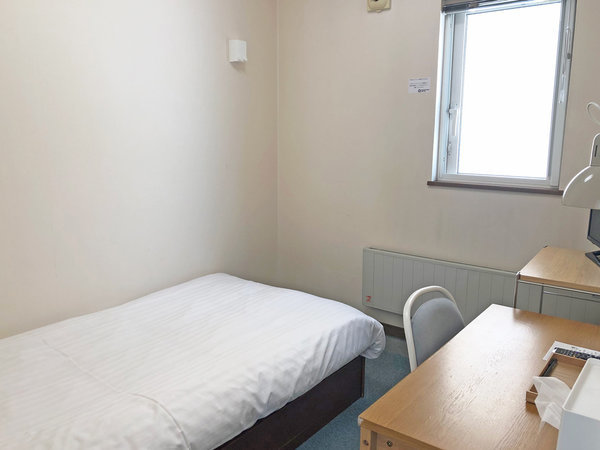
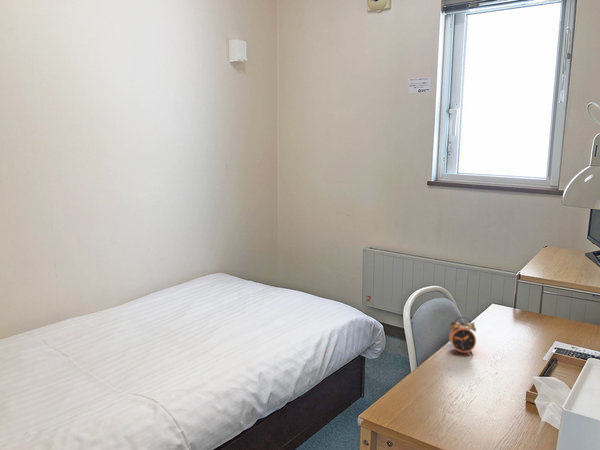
+ alarm clock (462, 335)
